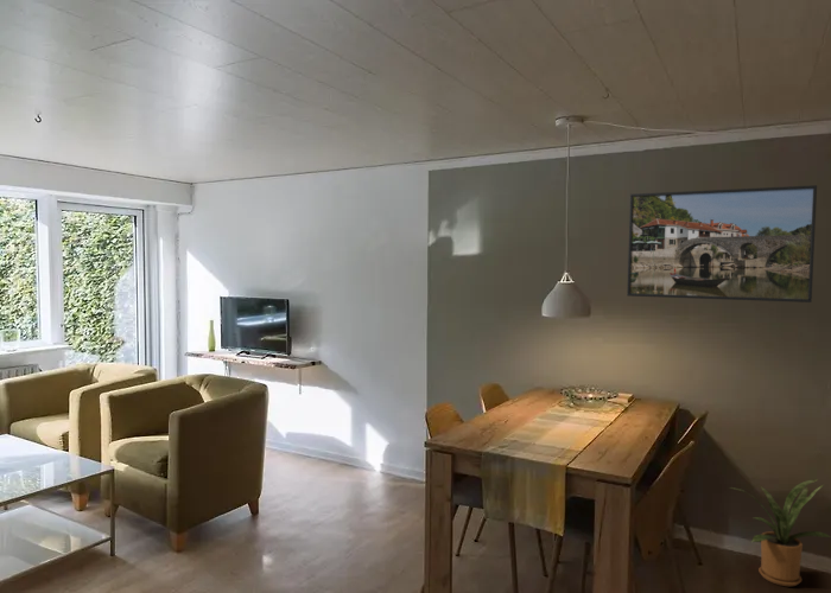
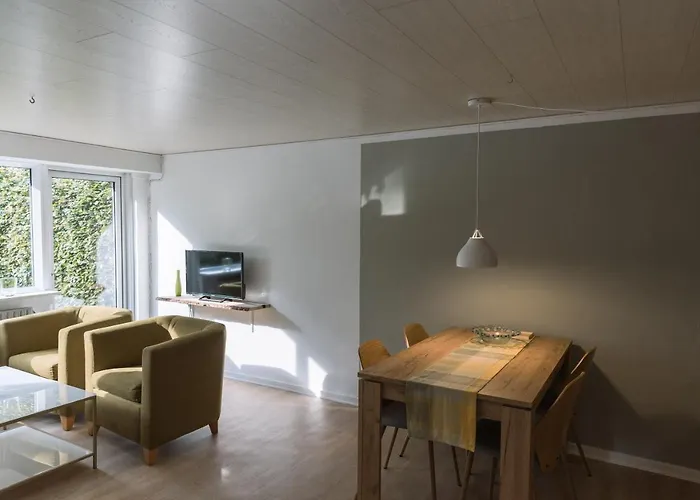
- house plant (779, 525)
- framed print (715, 244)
